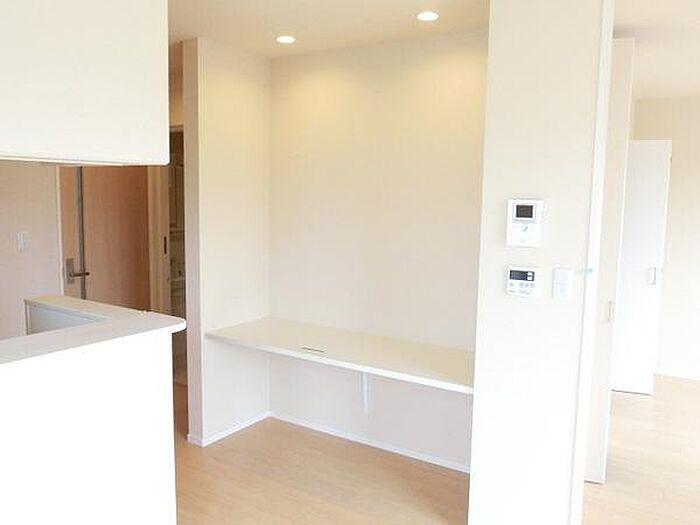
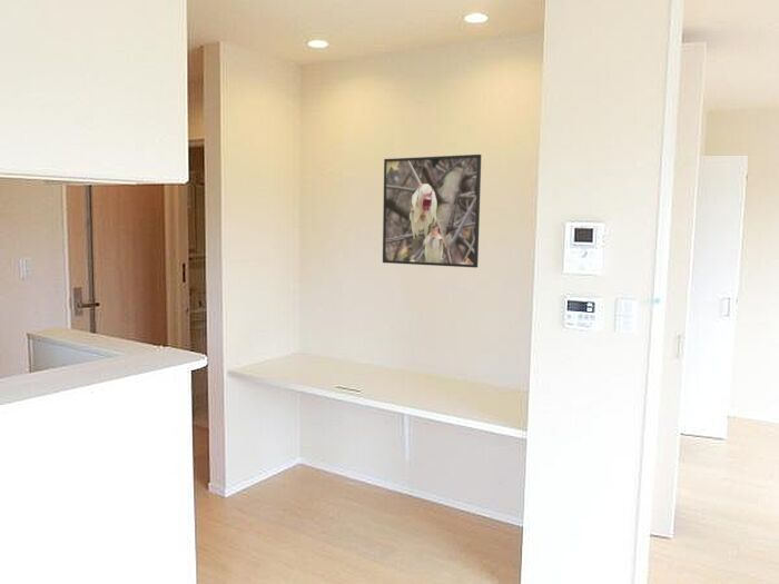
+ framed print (428, 211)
